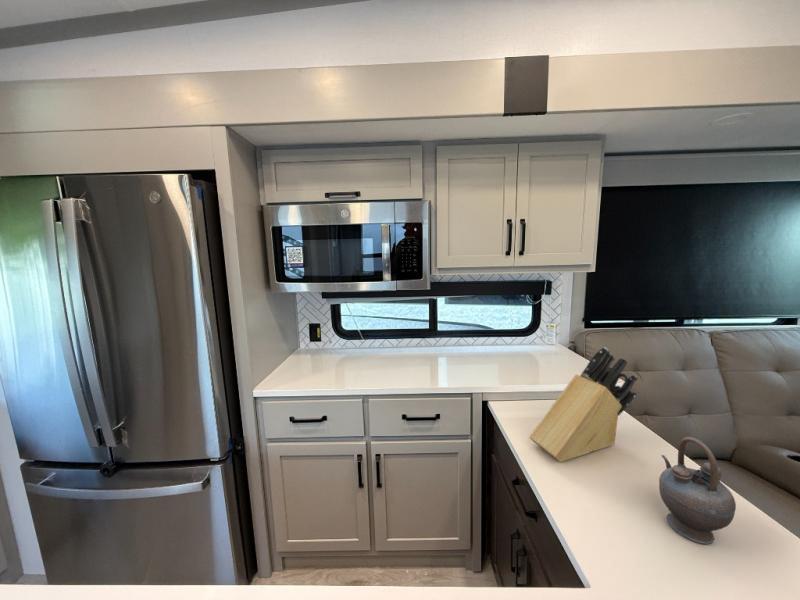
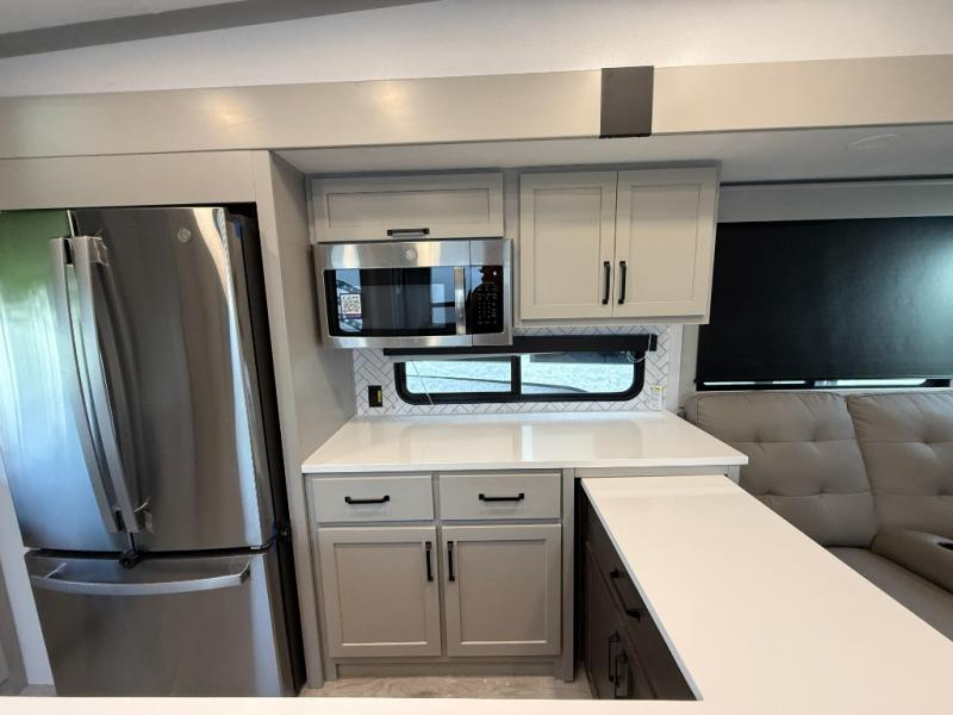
- teapot (690, 481)
- knife block (585, 399)
